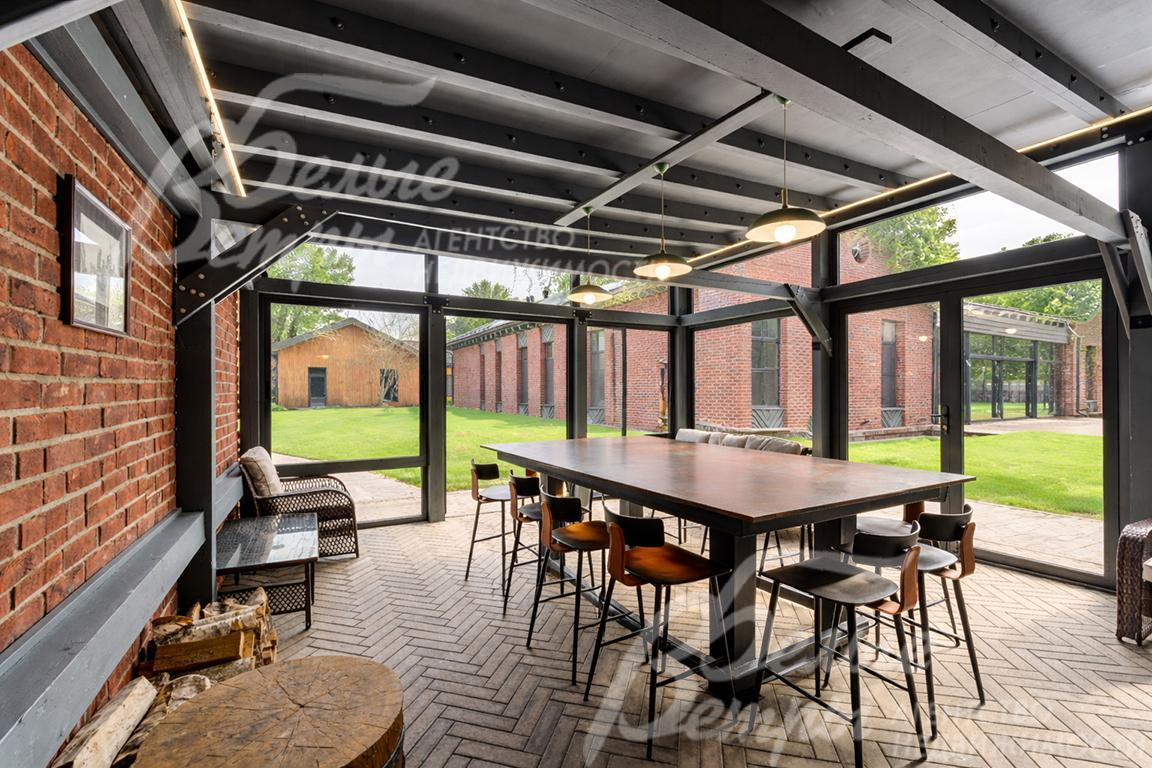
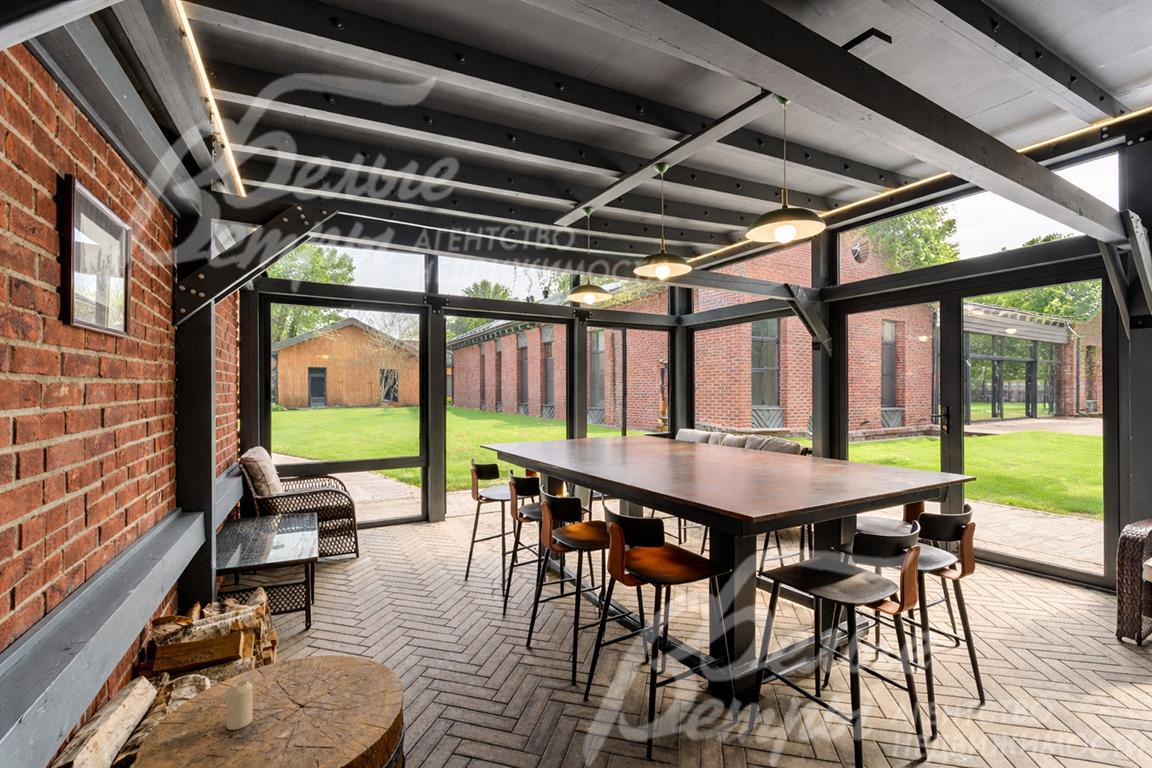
+ candle (239, 703)
